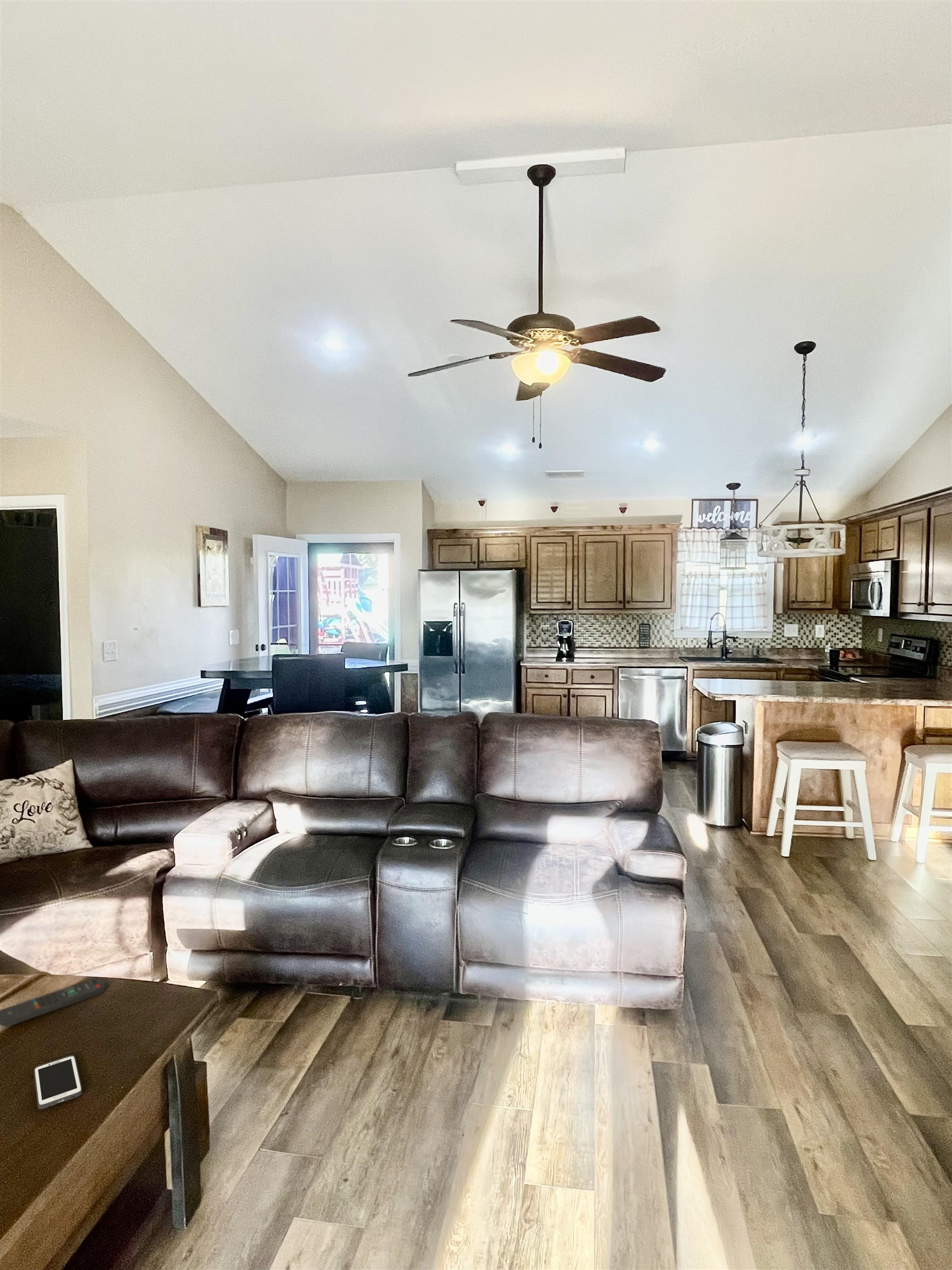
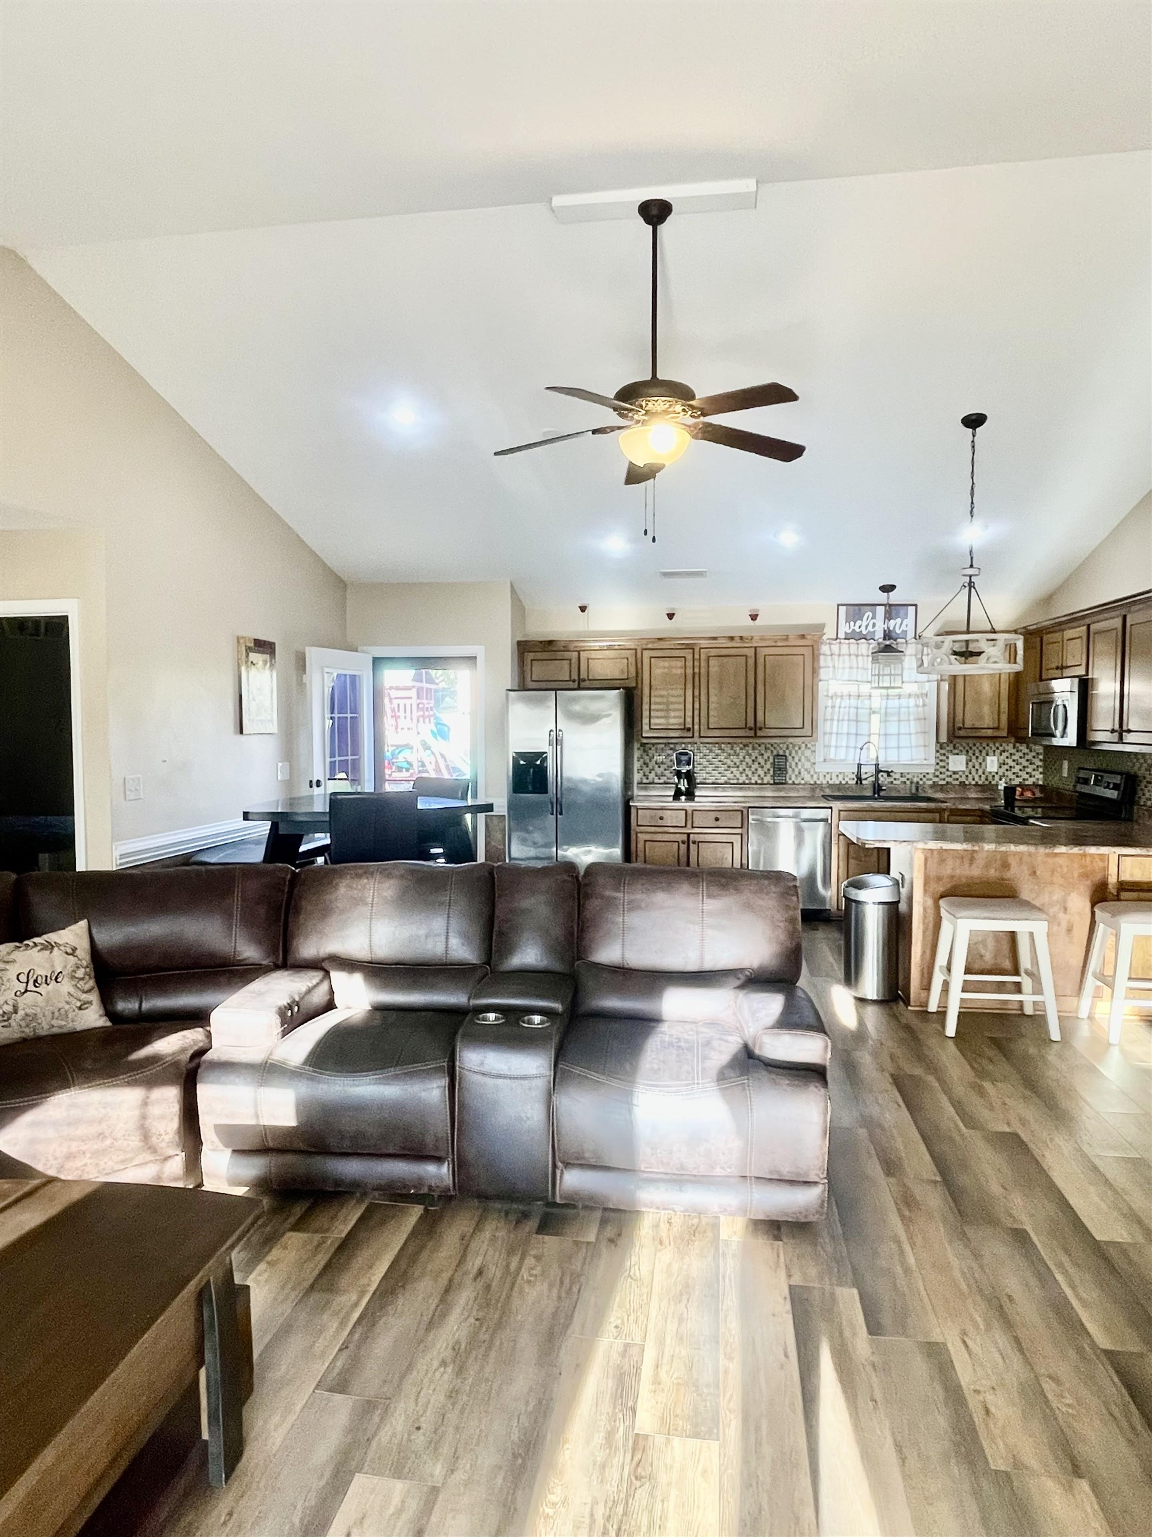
- cell phone (57, 1081)
- remote control (53, 1000)
